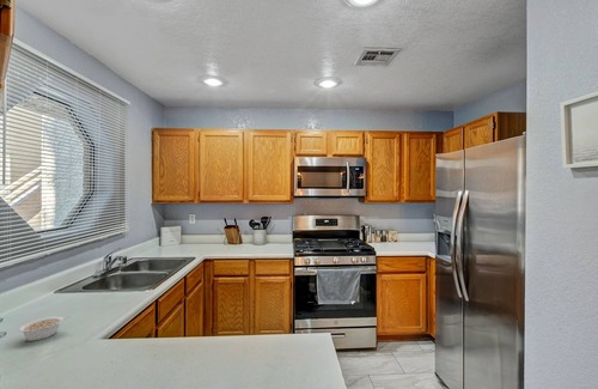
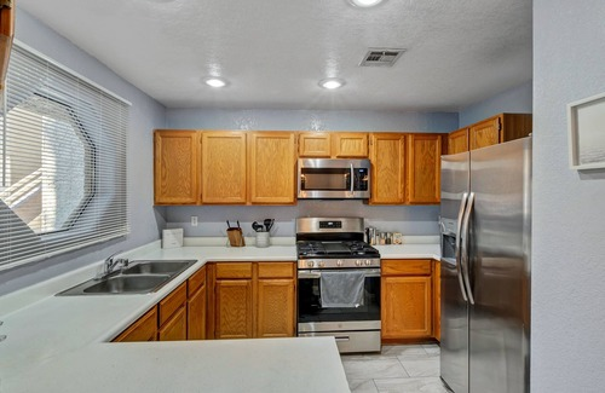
- legume (43, 327)
